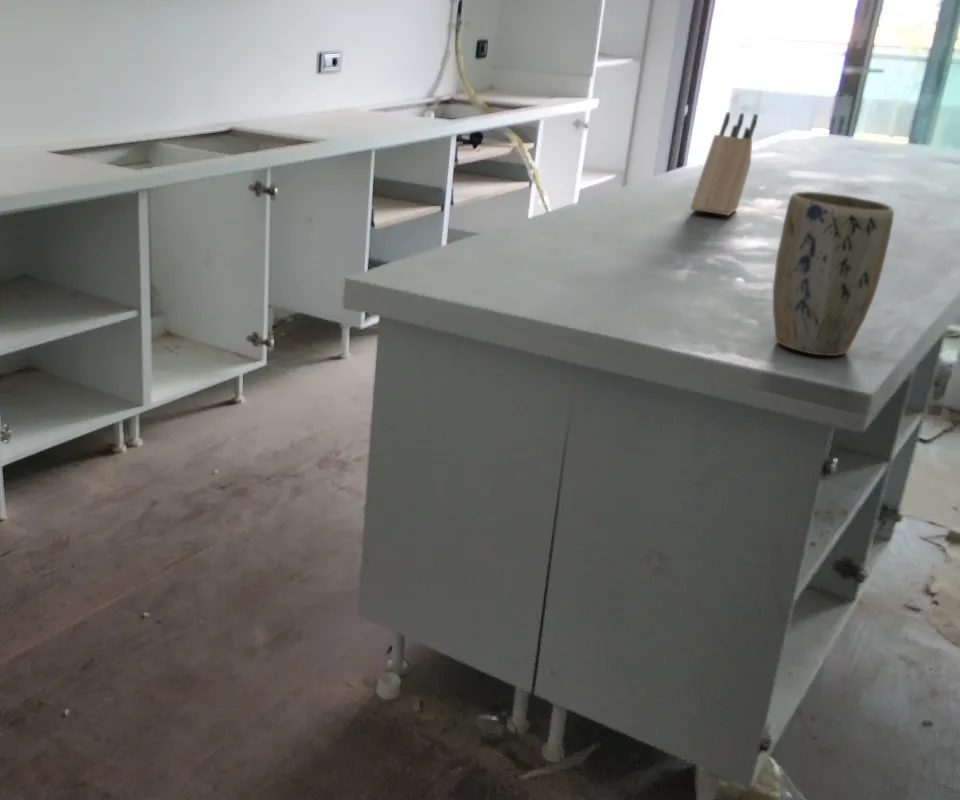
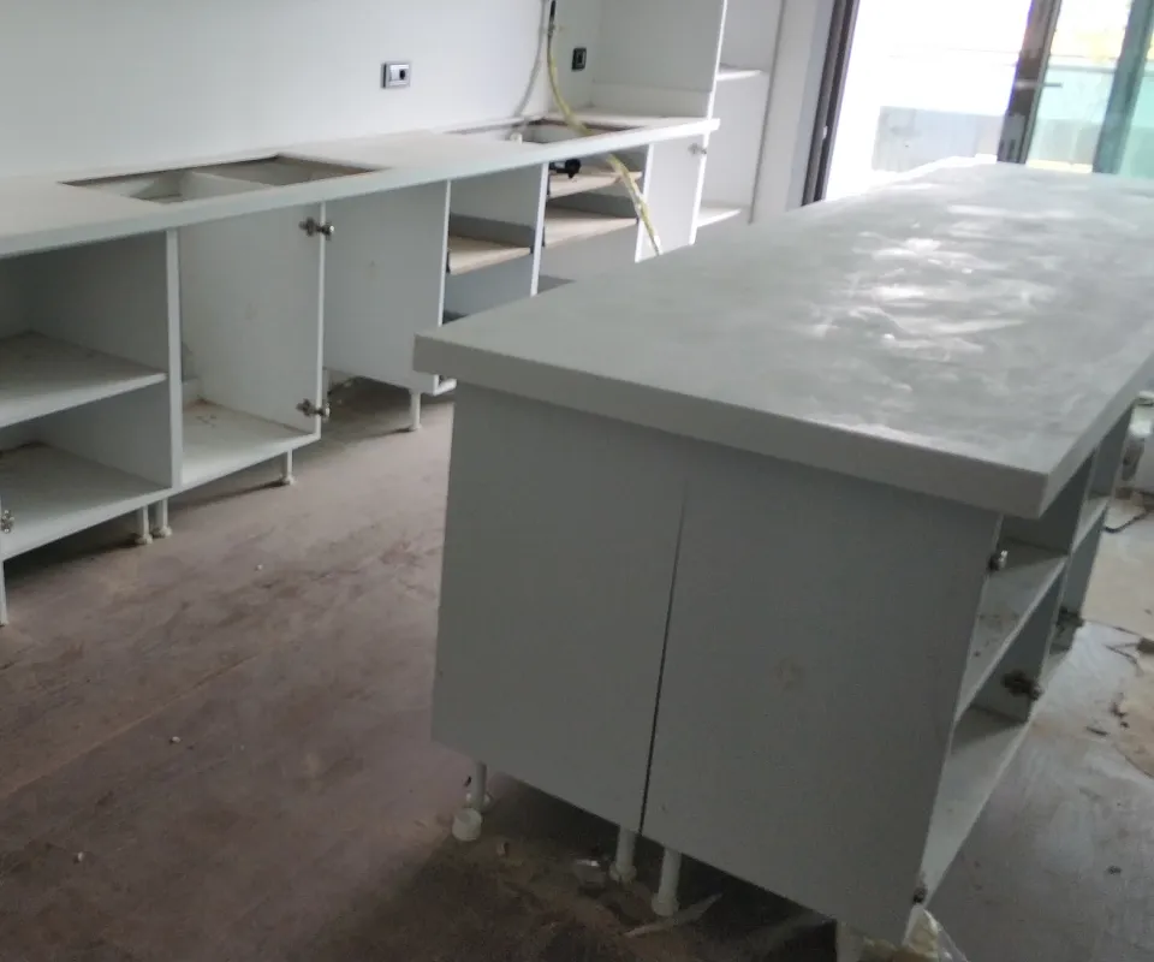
- knife block (727, 160)
- plant pot (825, 274)
